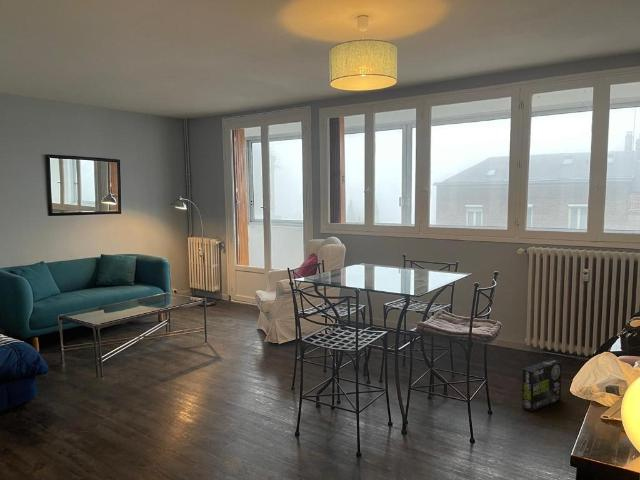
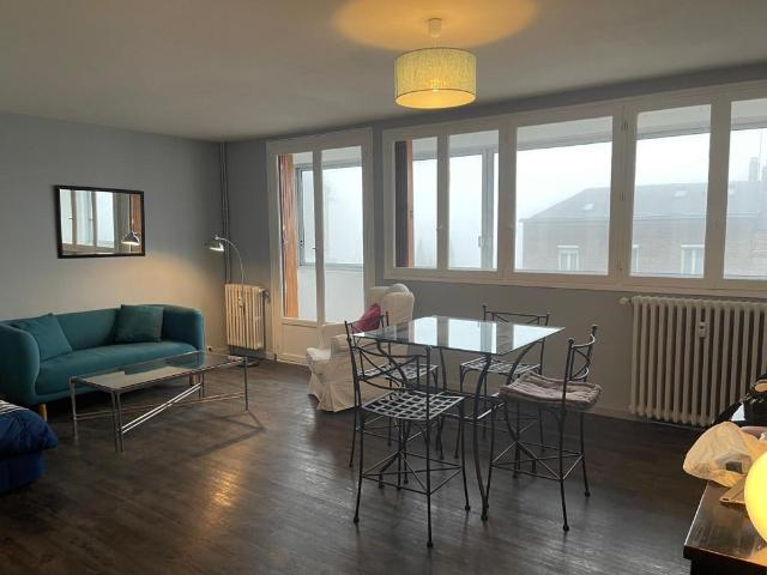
- box (542, 384)
